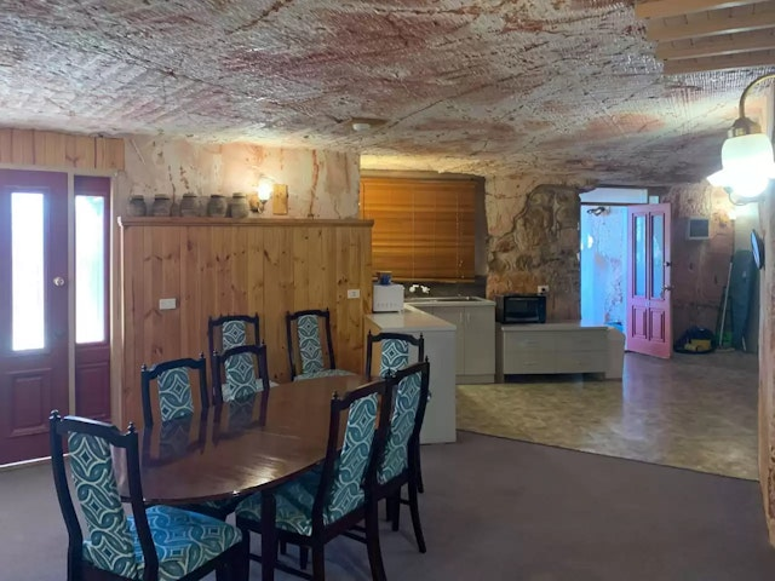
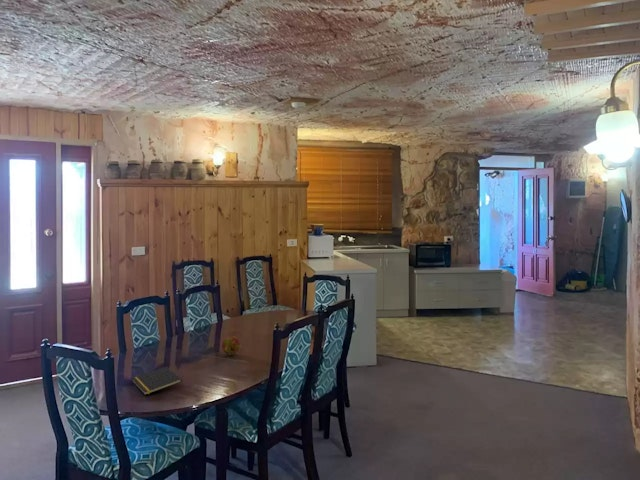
+ fruit (231, 345)
+ notepad (156, 380)
